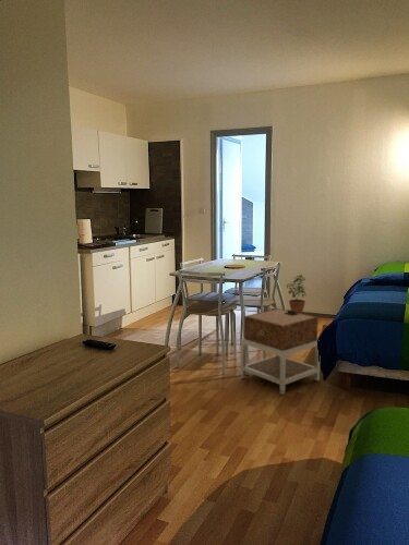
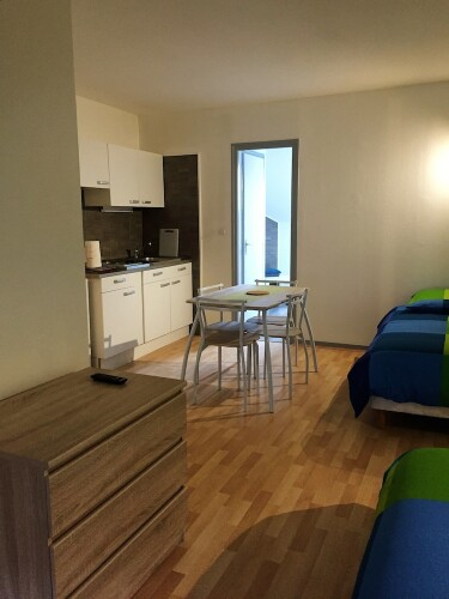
- potted plant (296, 294)
- nightstand (280, 346)
